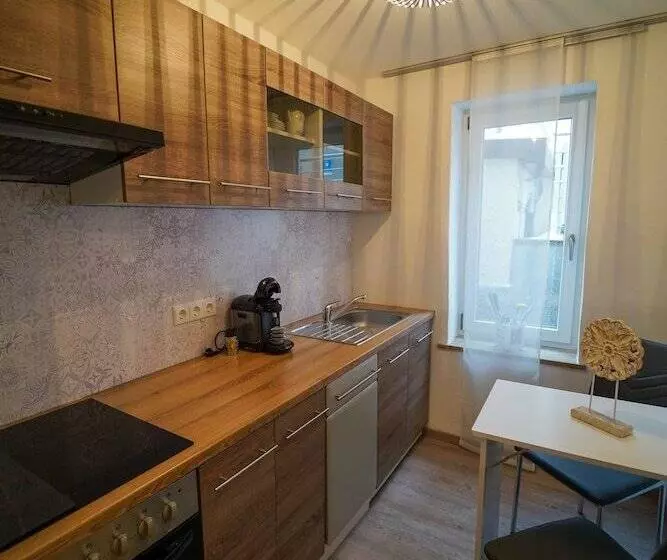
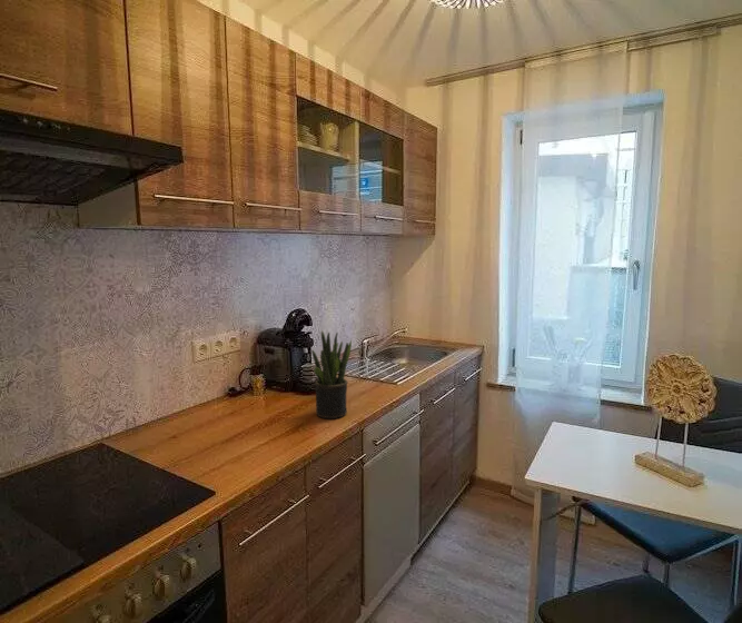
+ potted plant (333, 372)
